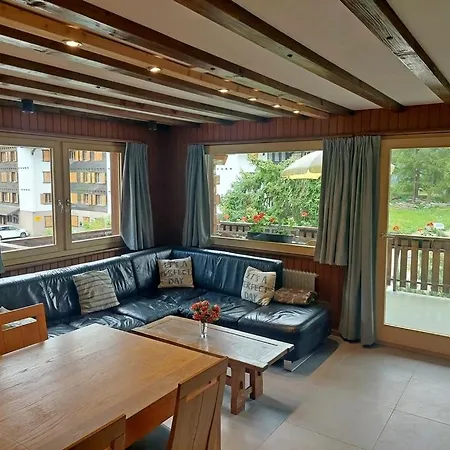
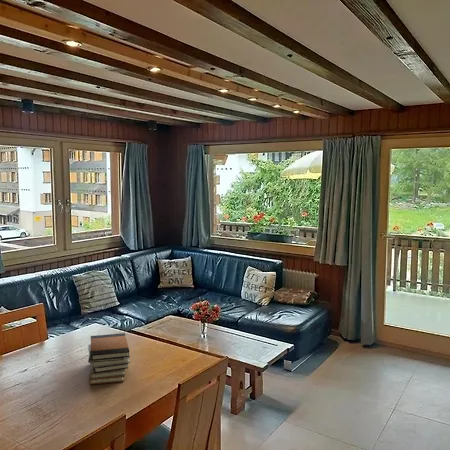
+ book stack (108, 357)
